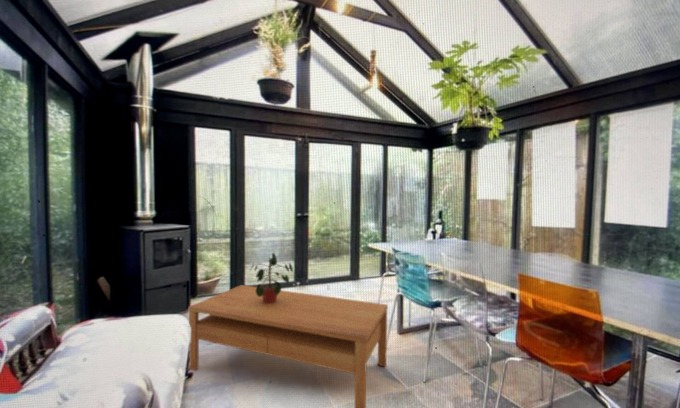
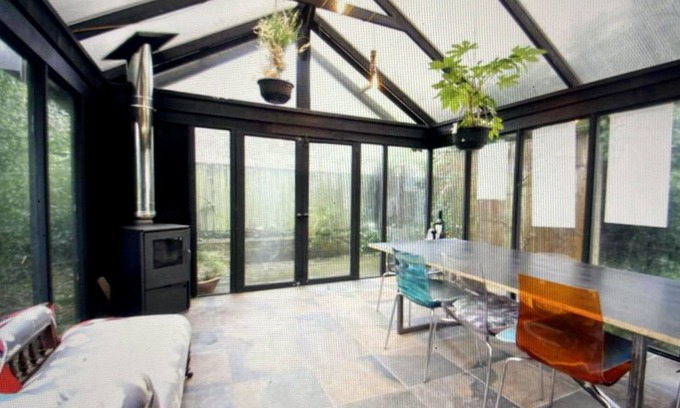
- potted plant (273, 275)
- coffee table (289, 336)
